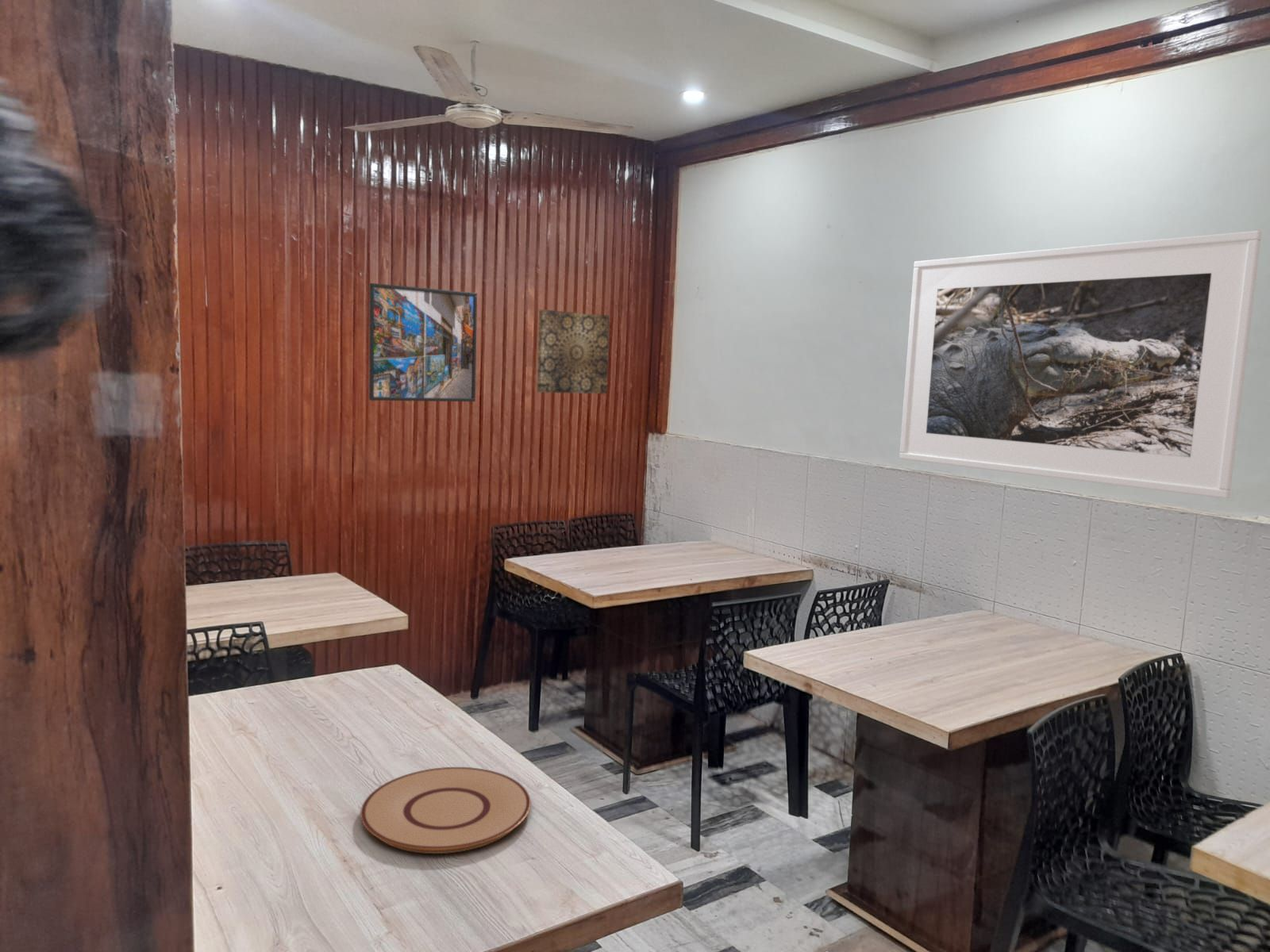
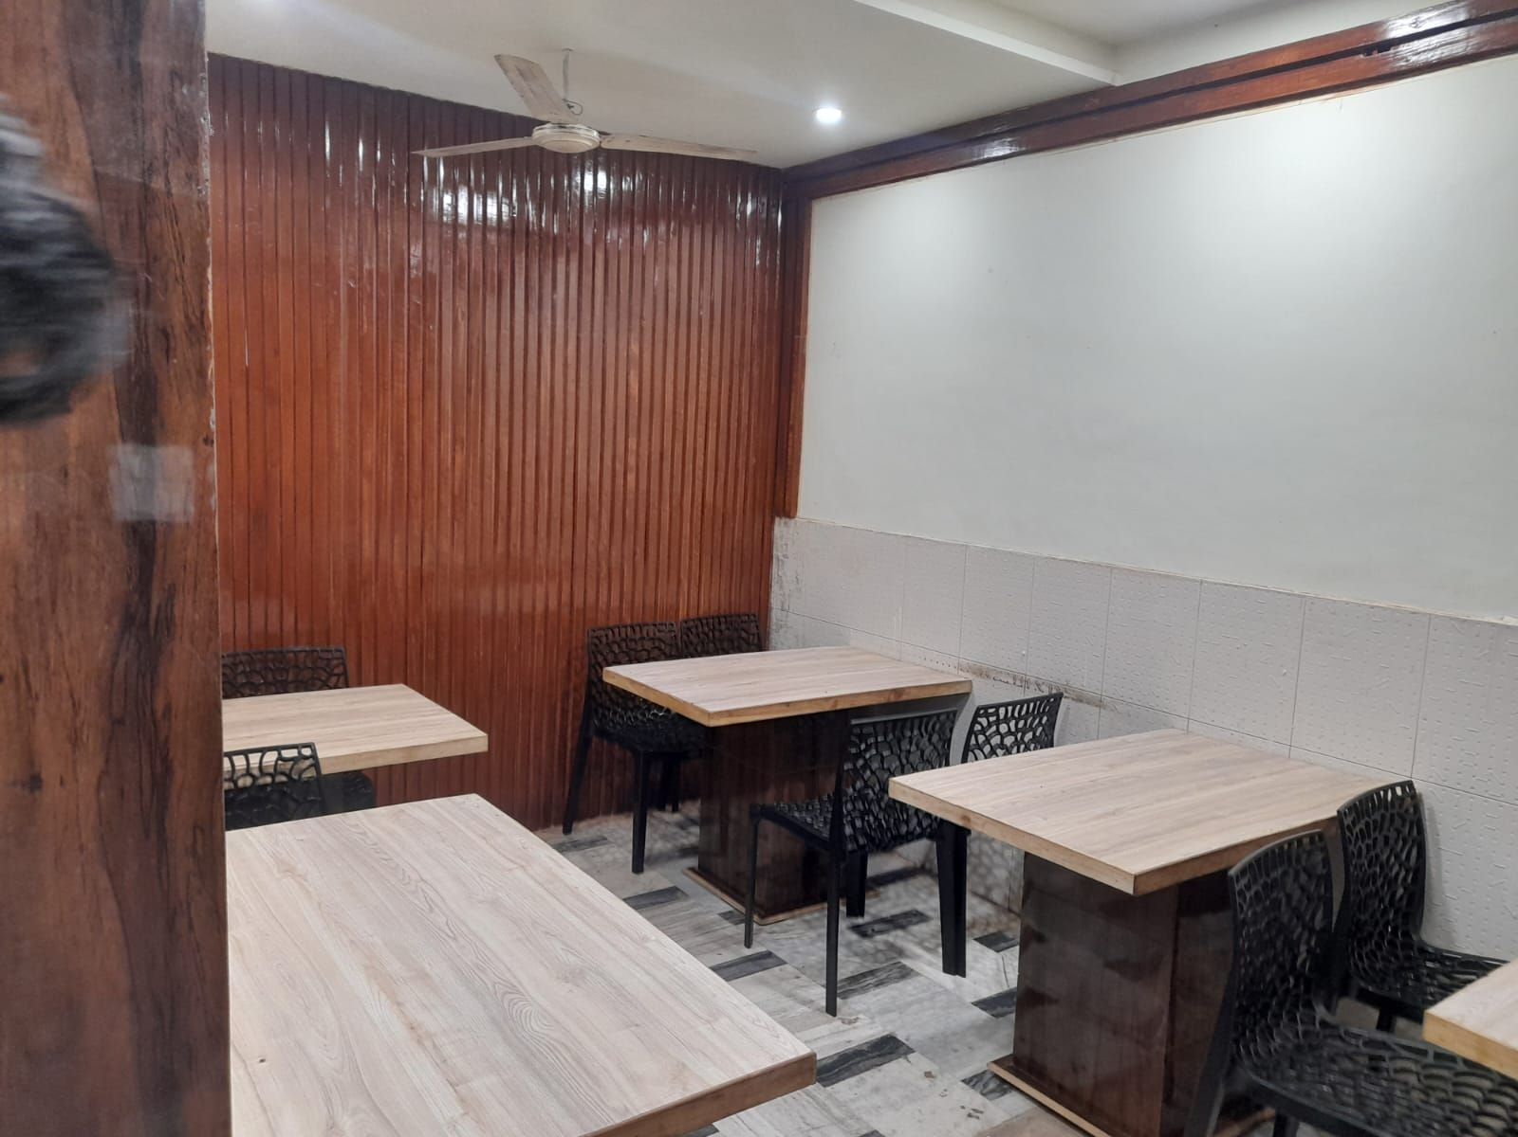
- wall art (574, 353)
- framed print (1050, 363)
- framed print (424, 344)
- plate (447, 808)
